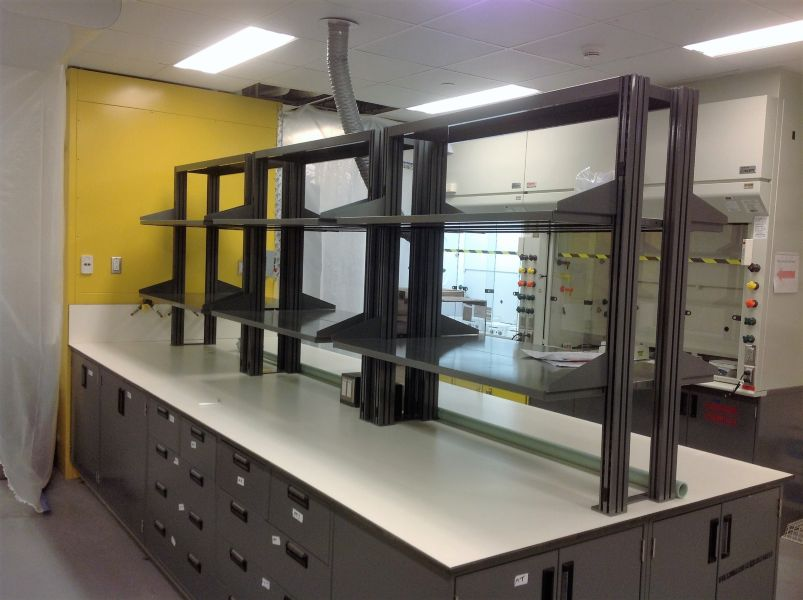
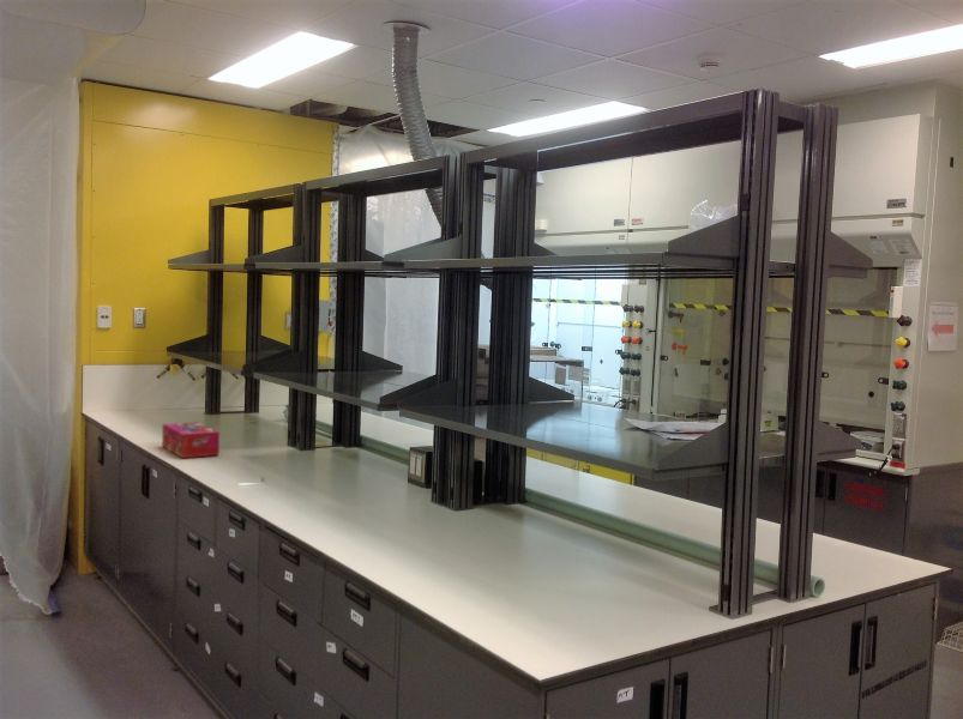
+ tissue box (189, 439)
